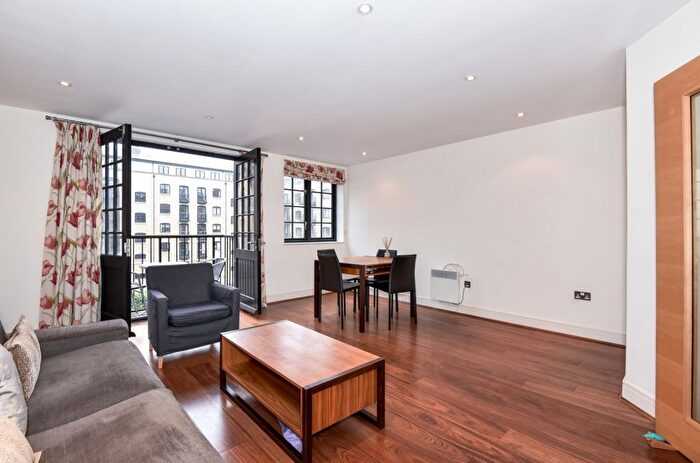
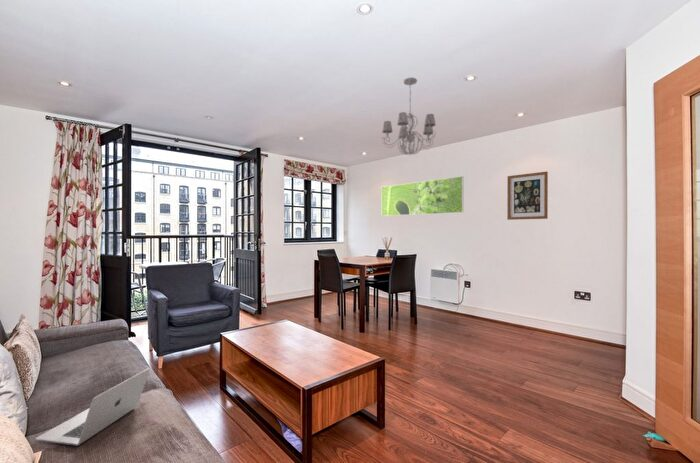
+ chandelier (407, 117)
+ wall art (526, 196)
+ laptop (97, 401)
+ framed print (418, 198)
